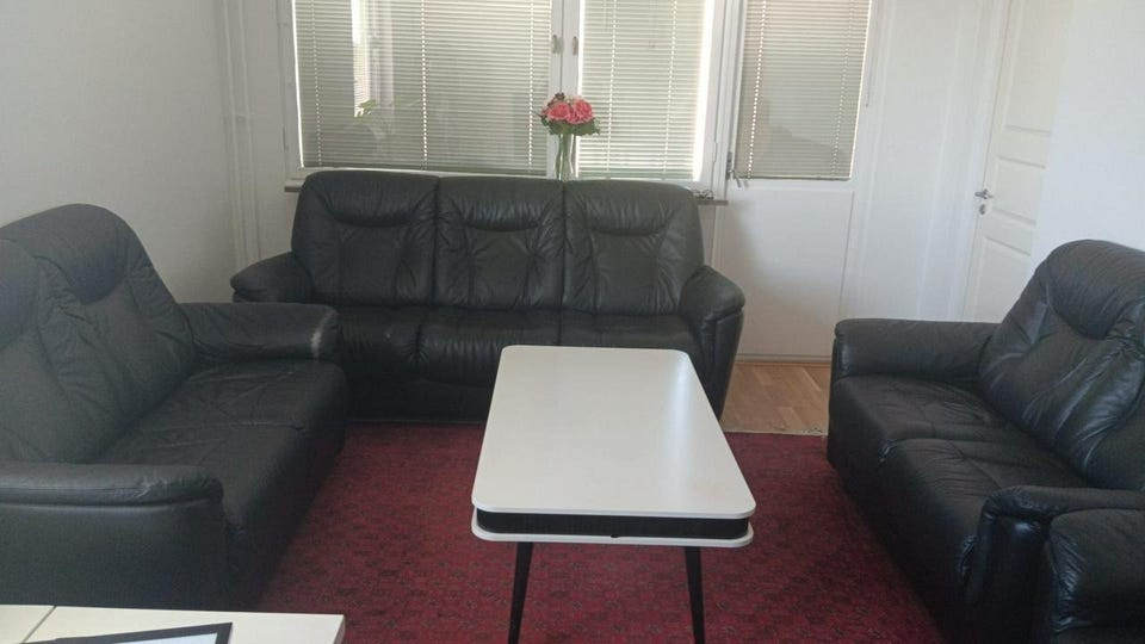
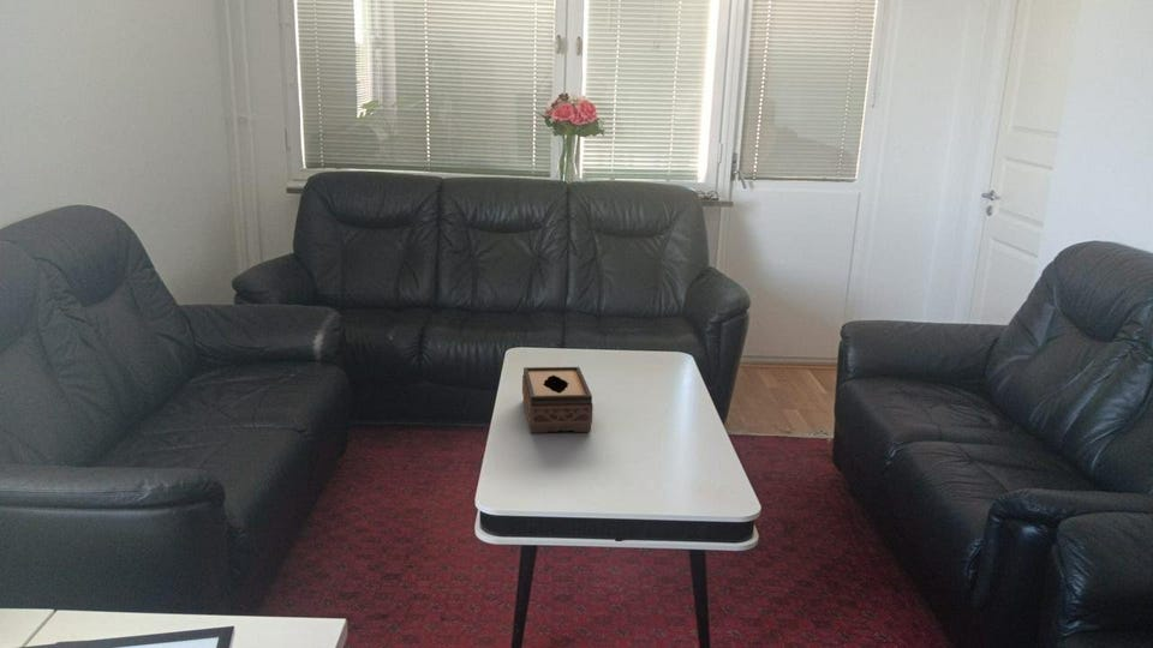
+ tissue box (555, 397)
